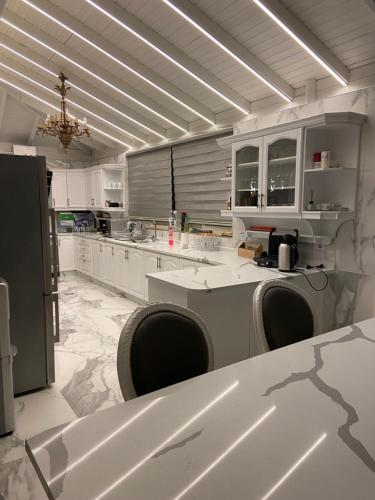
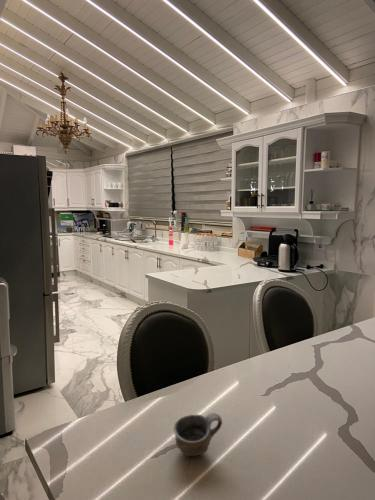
+ cup (195, 434)
